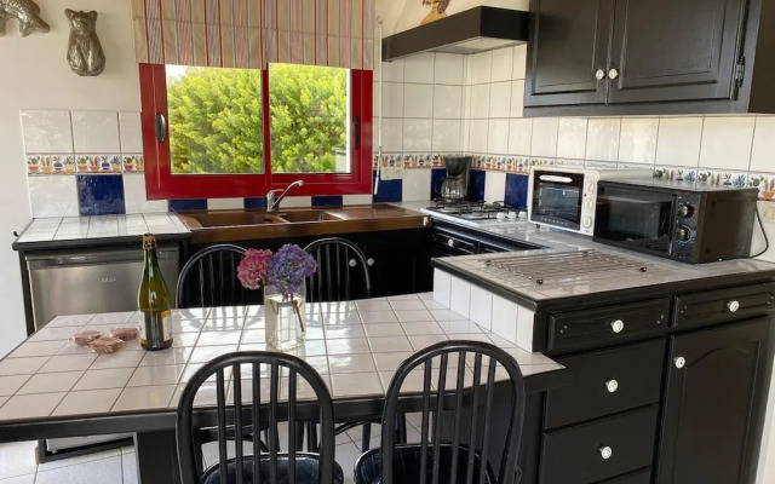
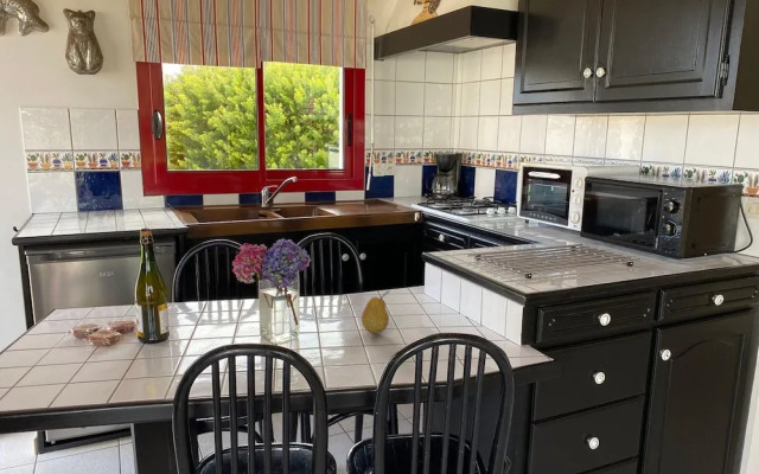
+ fruit (375, 312)
